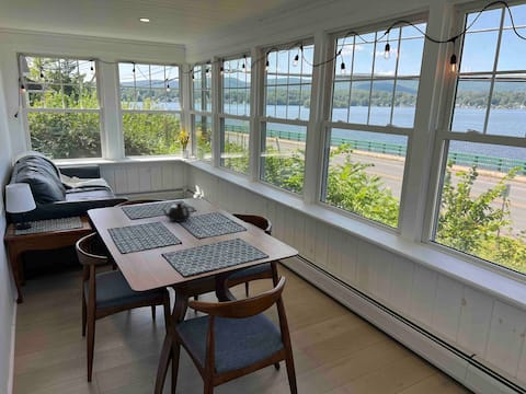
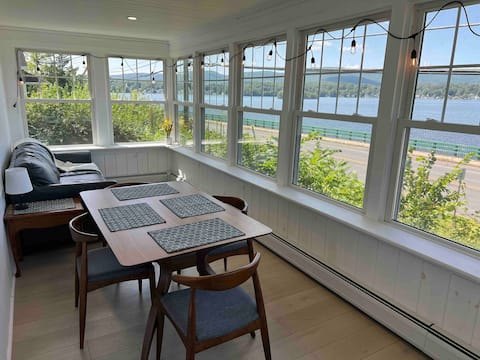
- teapot (178, 211)
